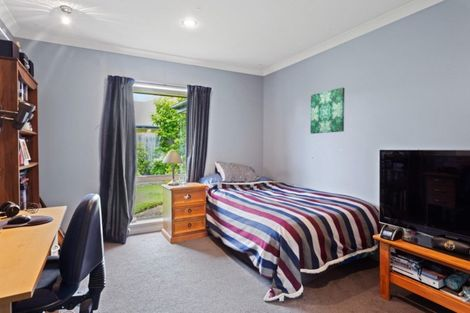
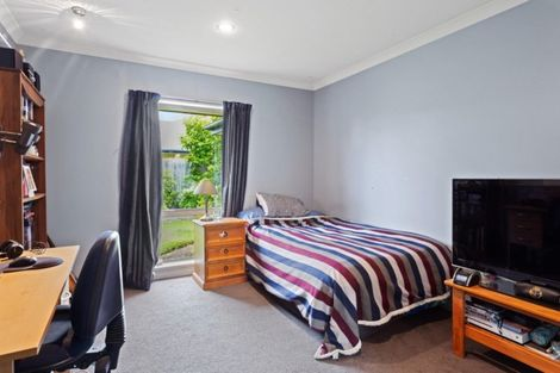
- wall art (326, 112)
